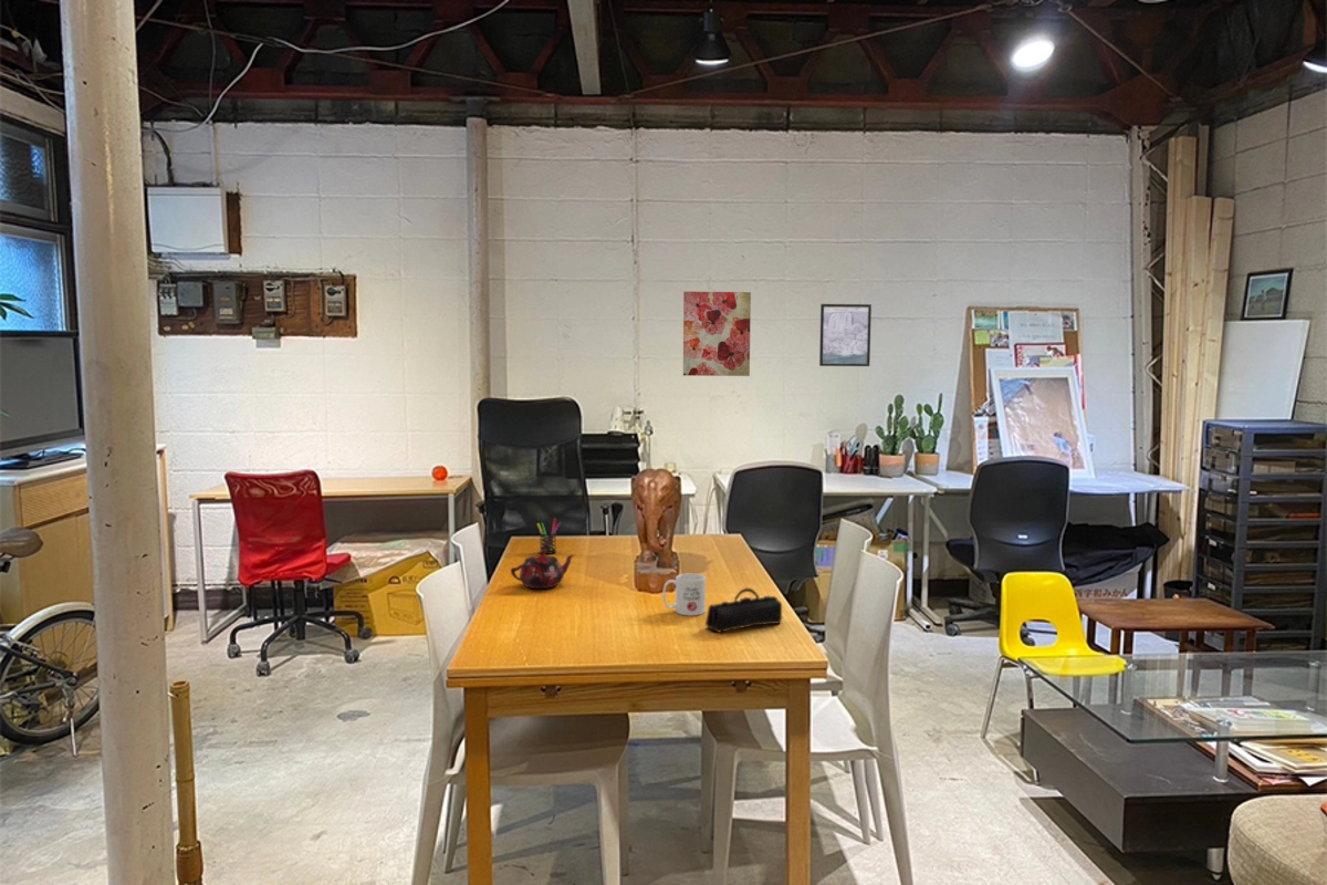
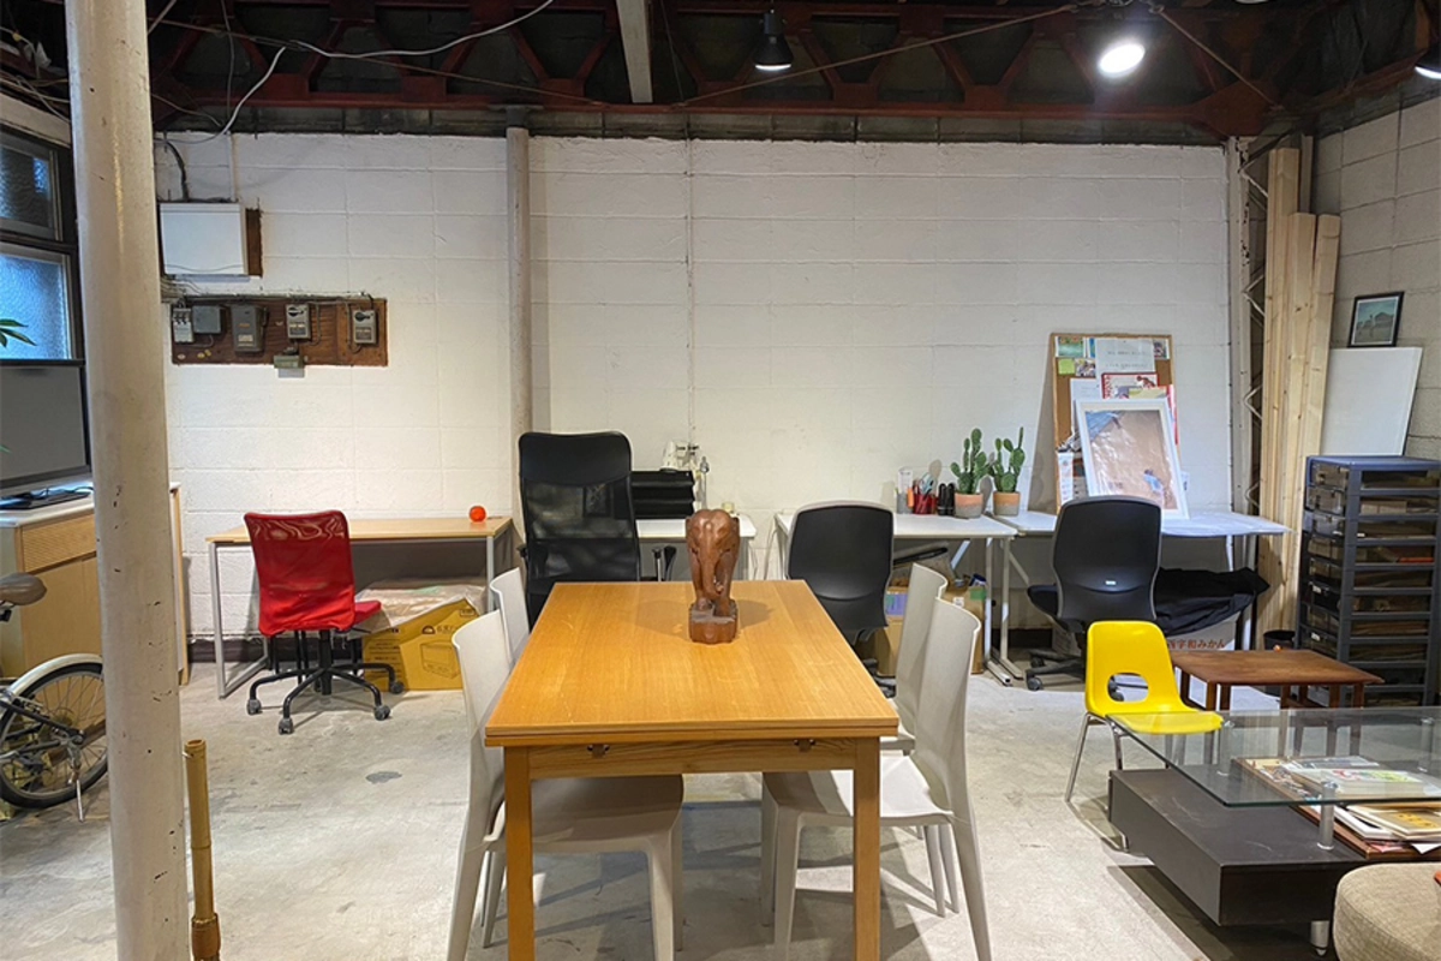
- pen holder (547, 534)
- pencil case (744, 606)
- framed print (845, 335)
- wall art (717, 333)
- mug (683, 594)
- teapot (543, 566)
